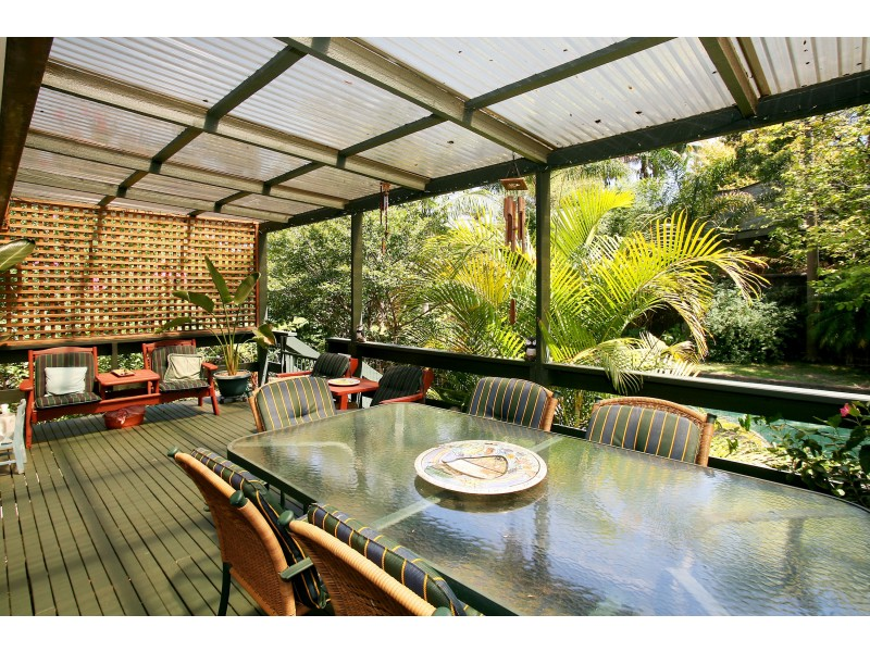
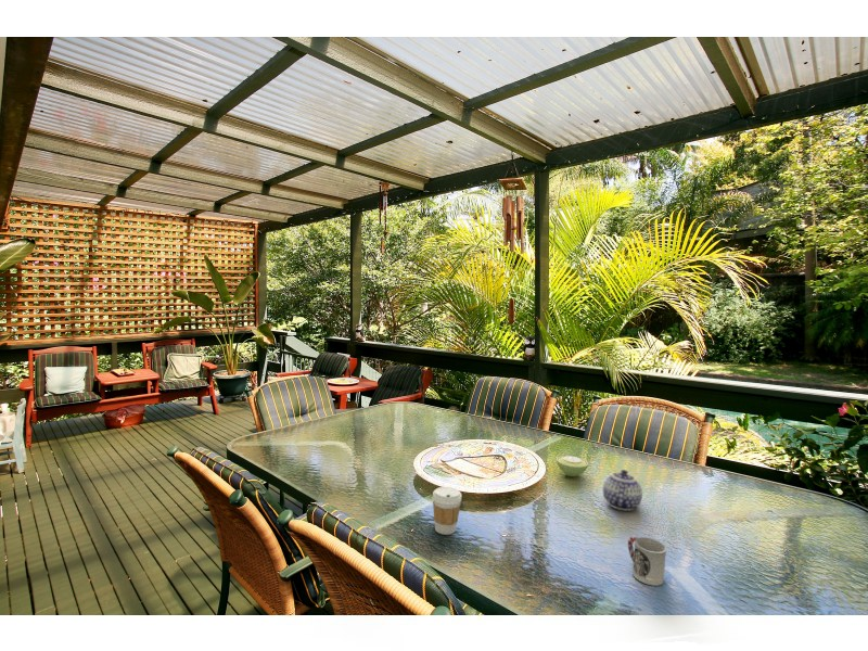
+ coffee cup (446, 509)
+ teapot (622, 487)
+ sugar bowl (572, 465)
+ cup (643, 557)
